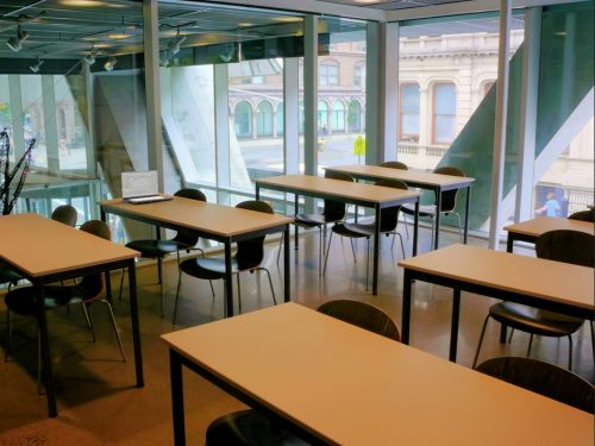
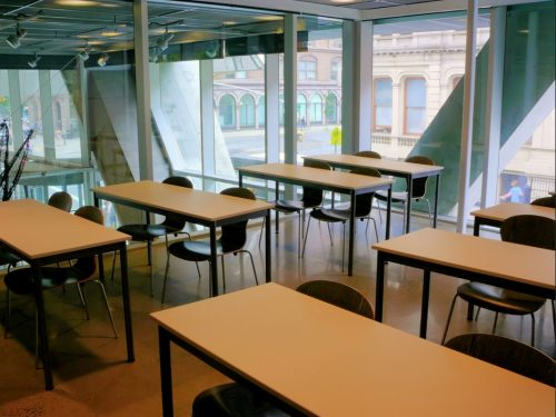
- laptop (146, 186)
